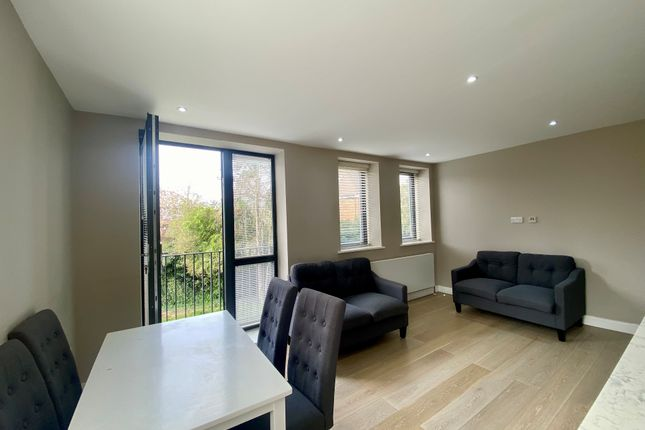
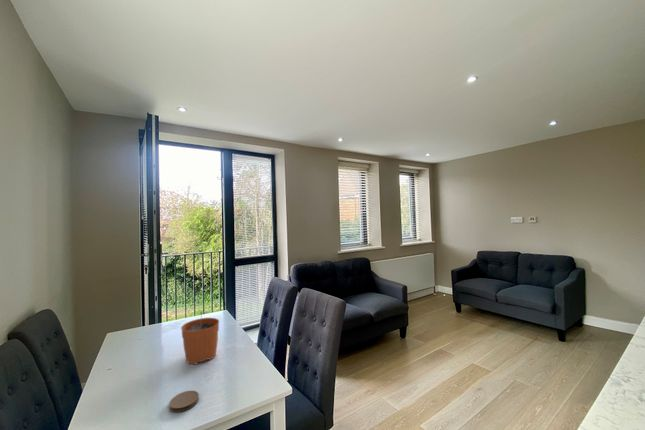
+ coaster (184, 400)
+ plant pot (200, 332)
